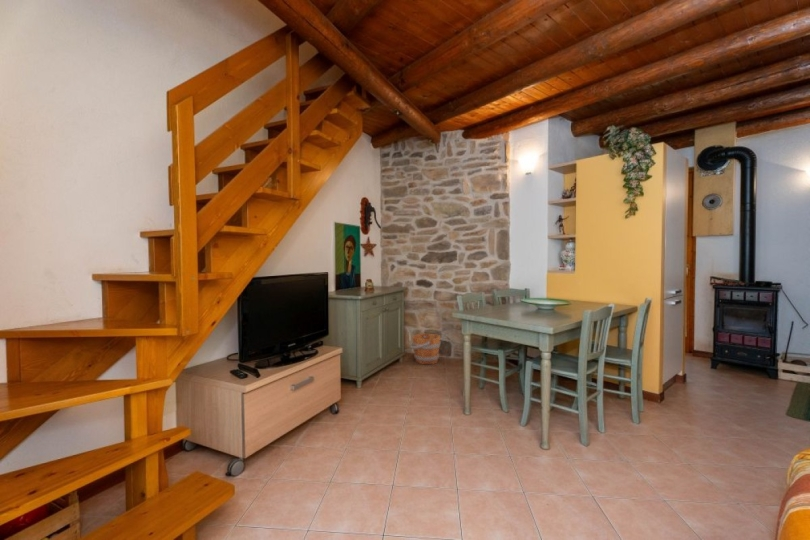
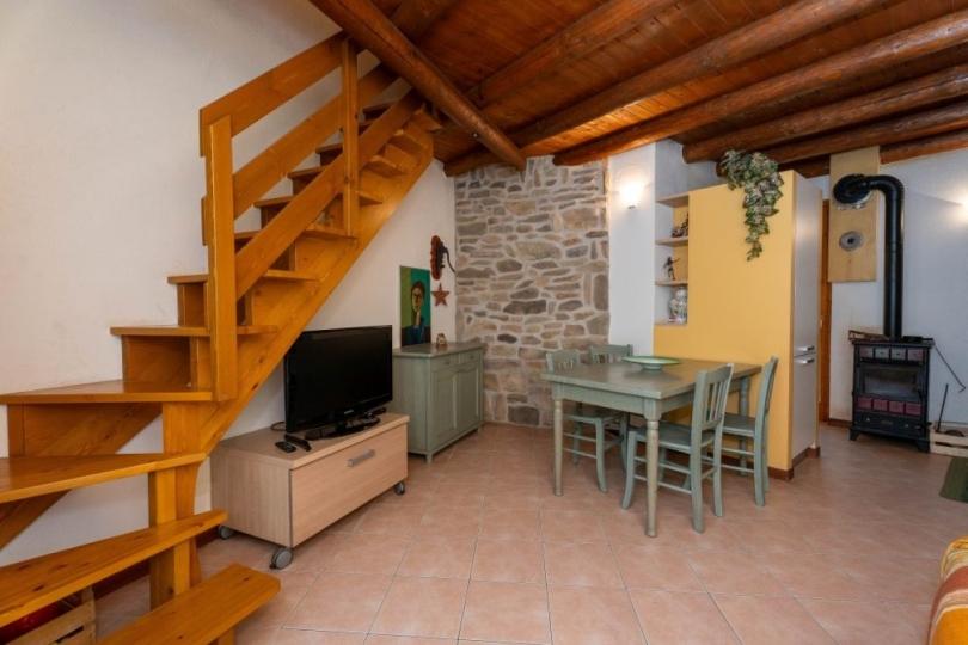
- bucket (425, 348)
